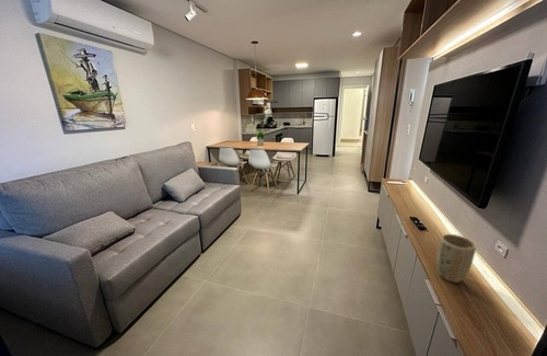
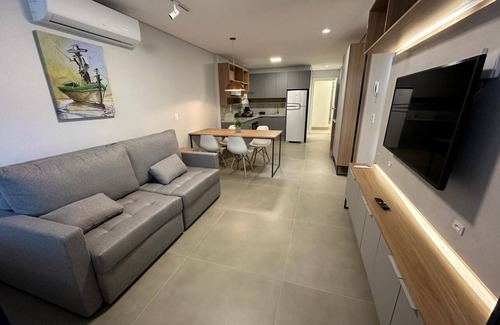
- plant pot (453, 259)
